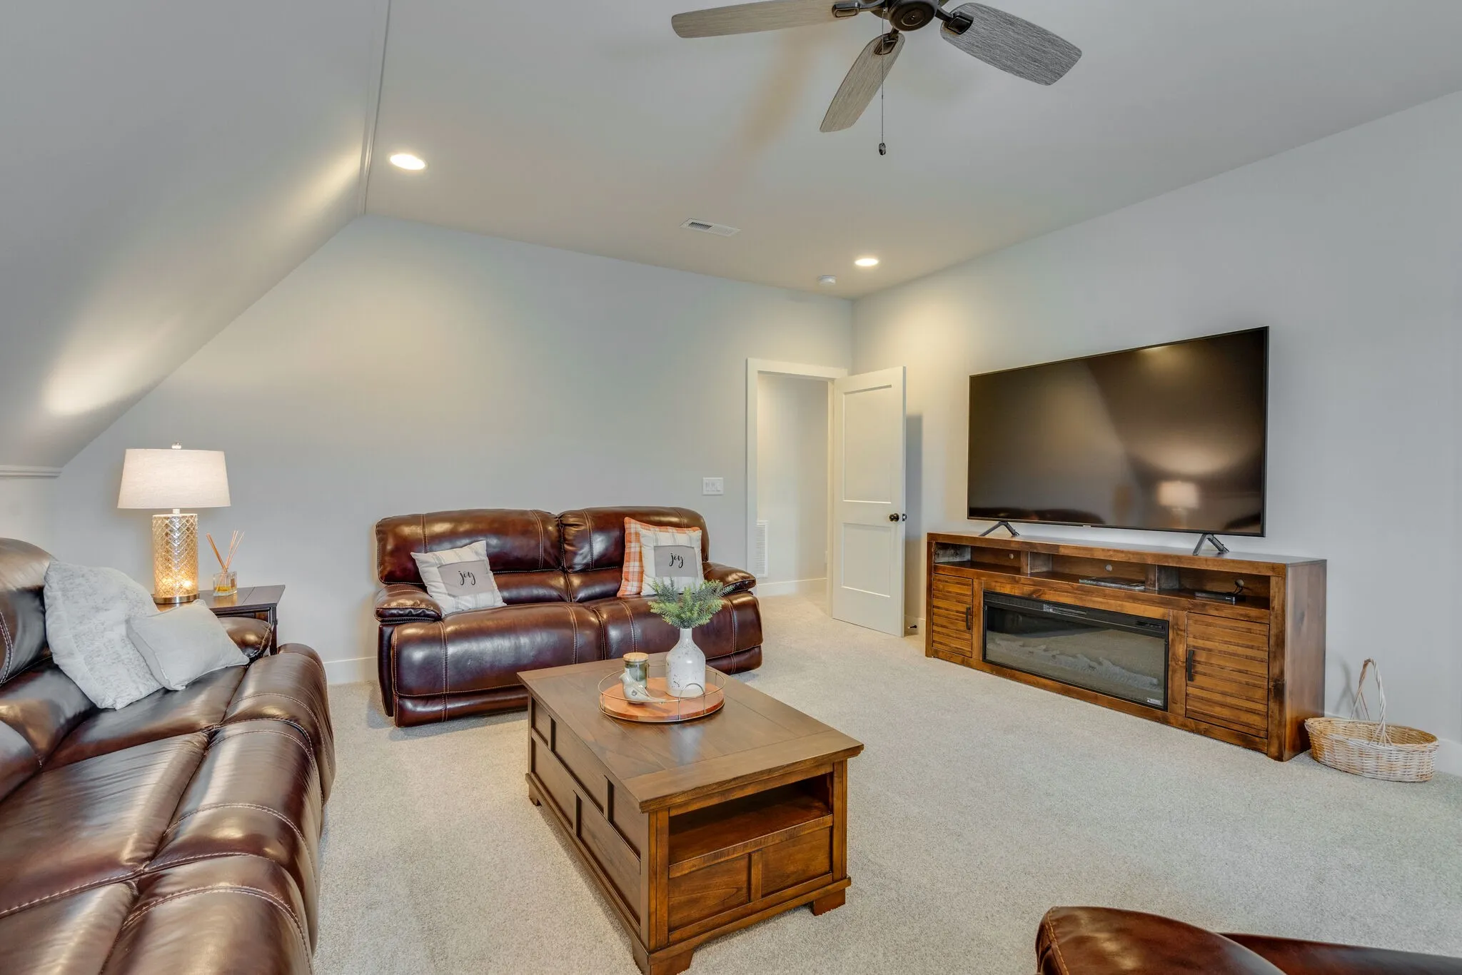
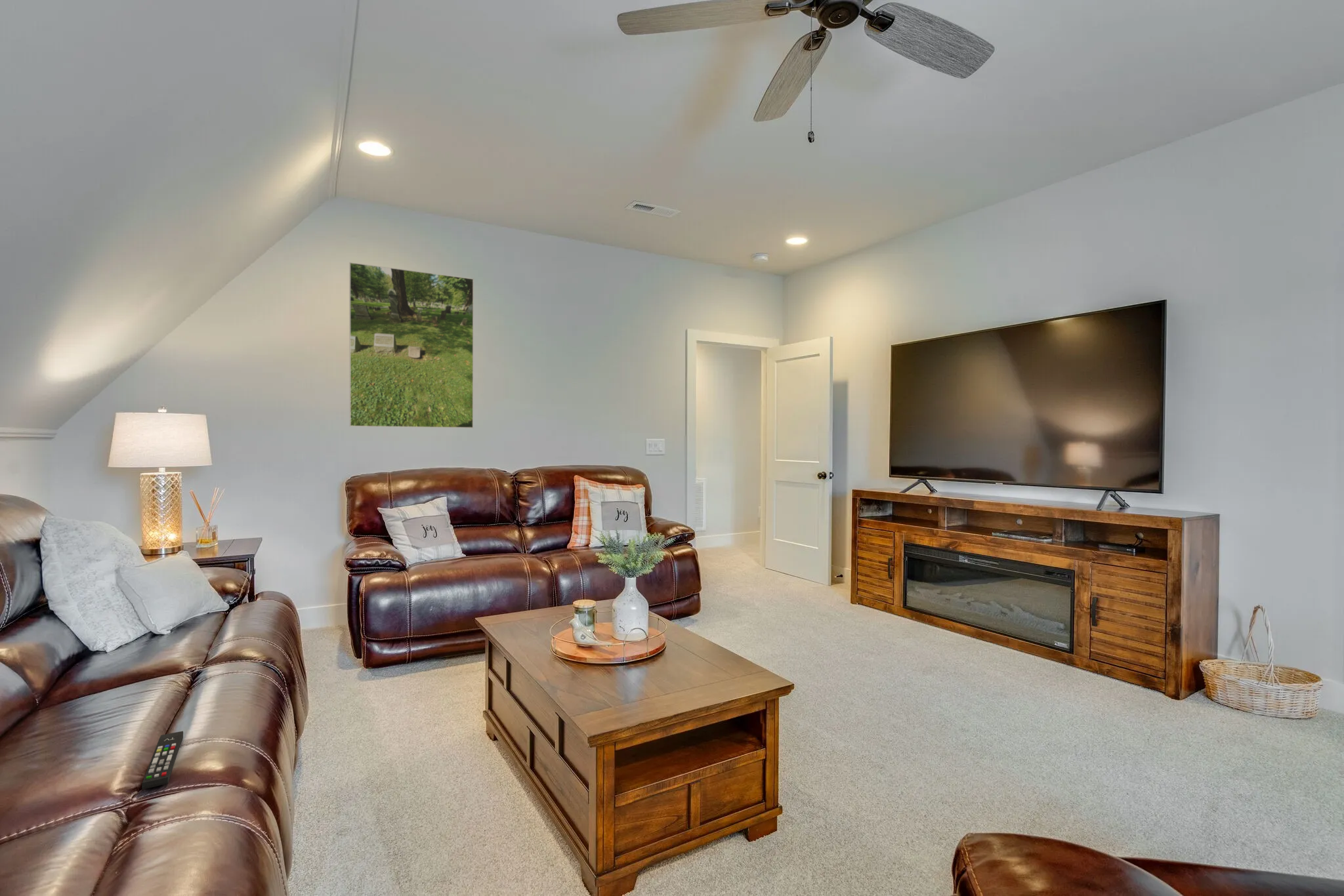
+ remote control (164, 758)
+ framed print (414, 349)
